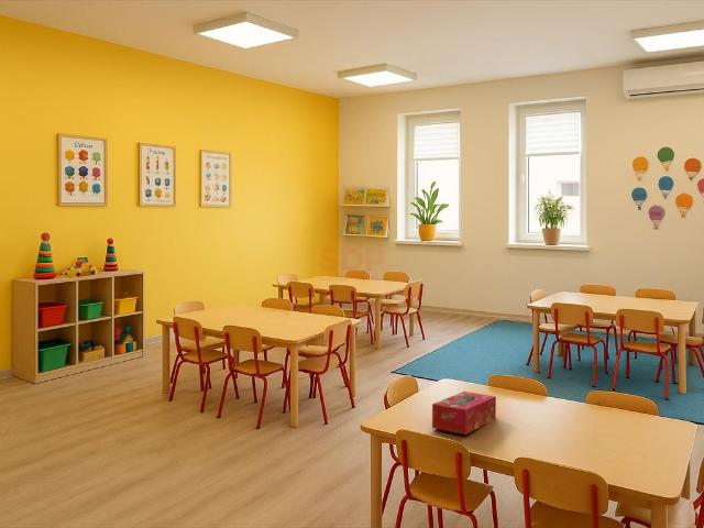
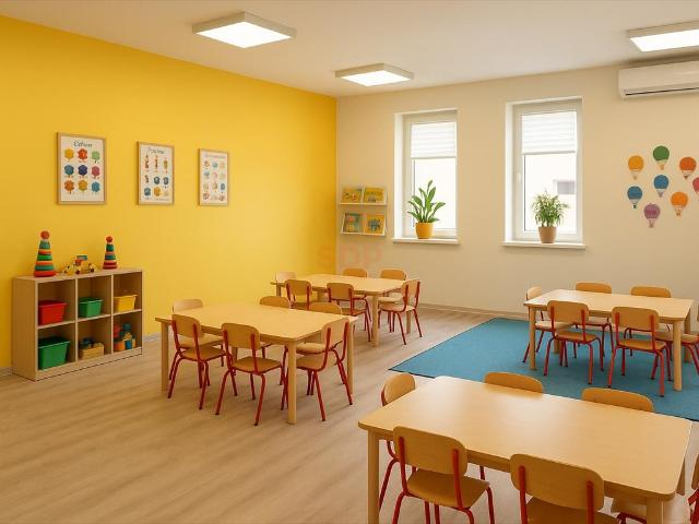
- tissue box (464, 411)
